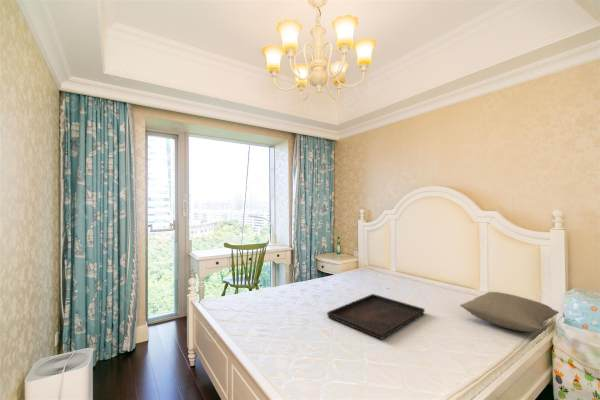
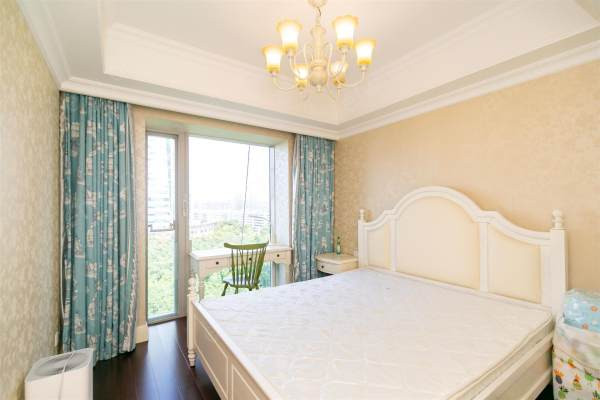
- pillow (508, 309)
- serving tray (376, 313)
